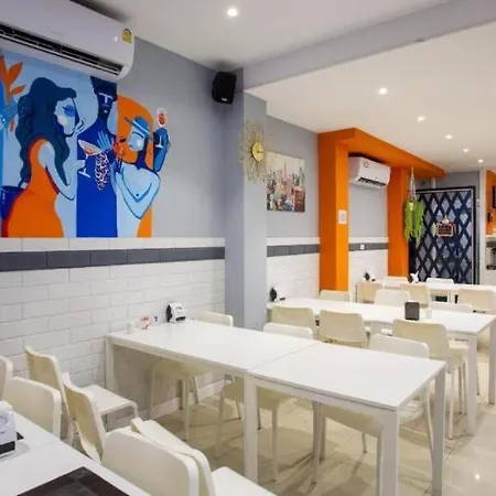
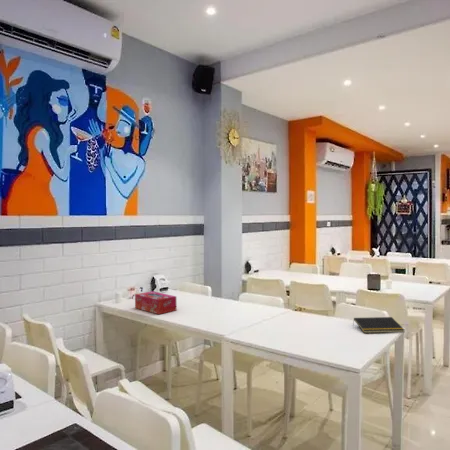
+ tissue box (155, 302)
+ notepad (378, 324)
